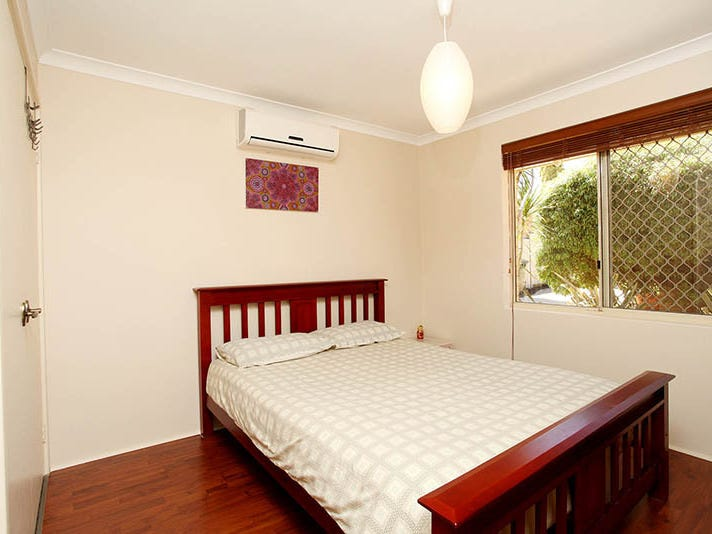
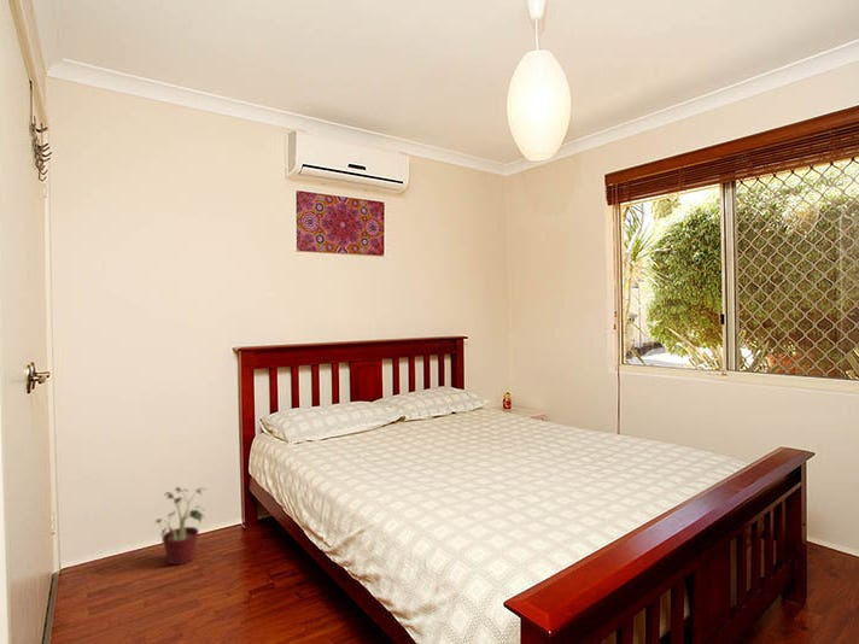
+ potted plant (180, 520)
